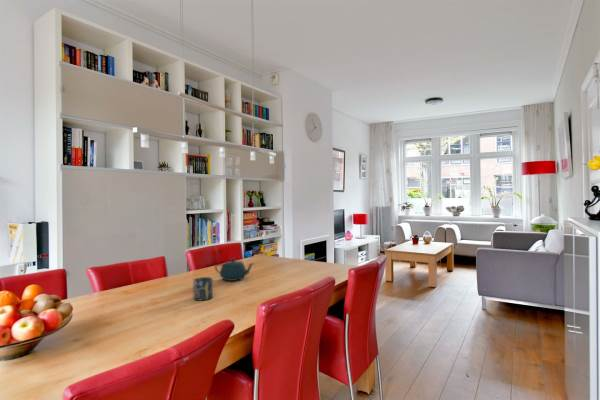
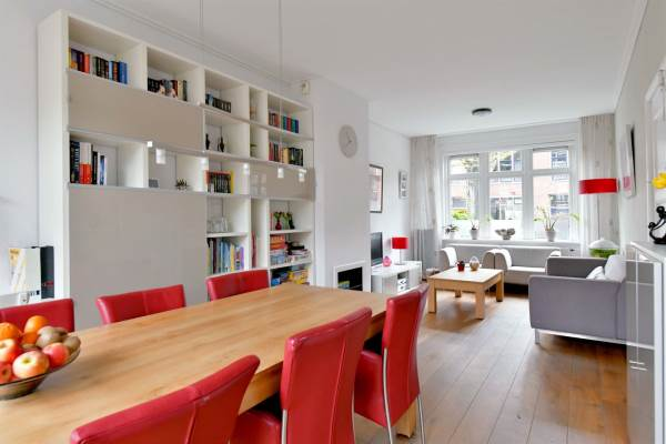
- cup (204, 287)
- teapot (234, 268)
